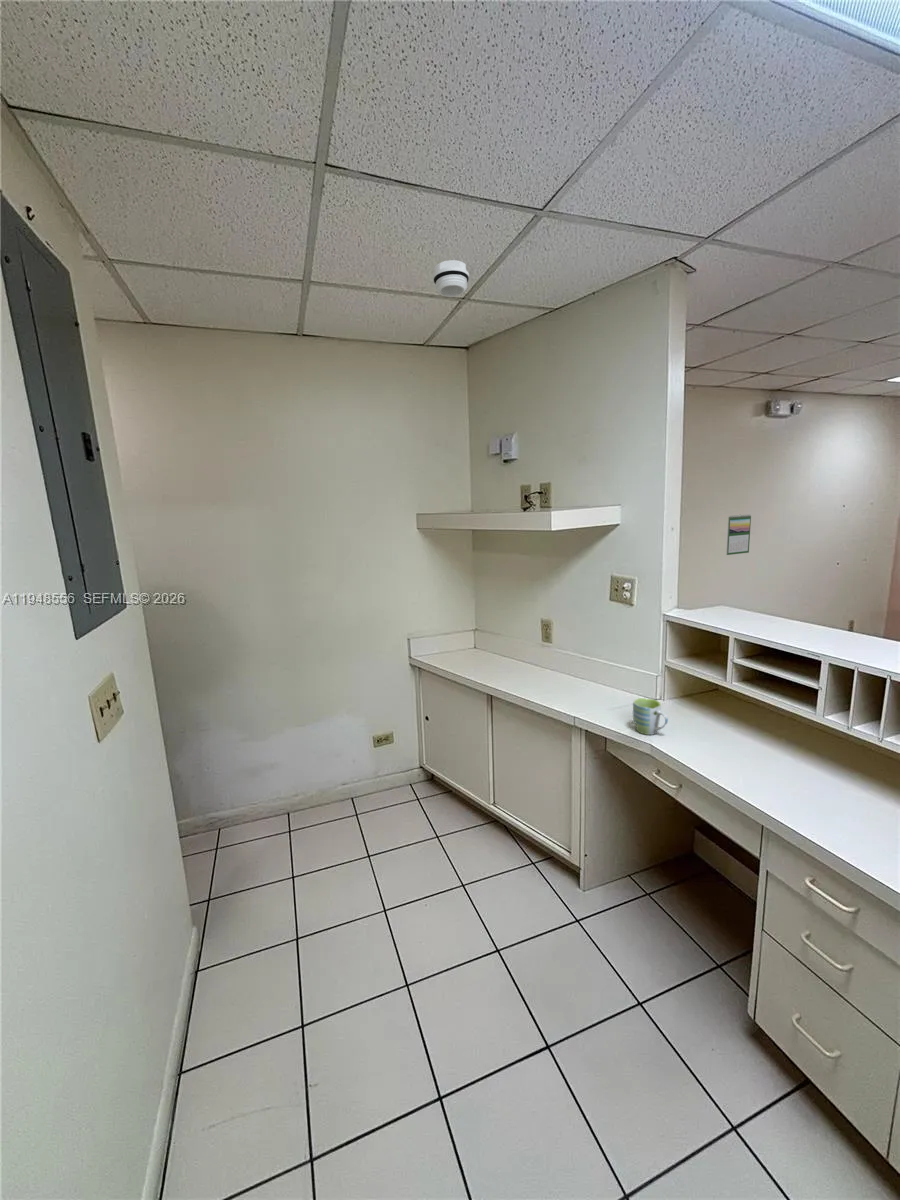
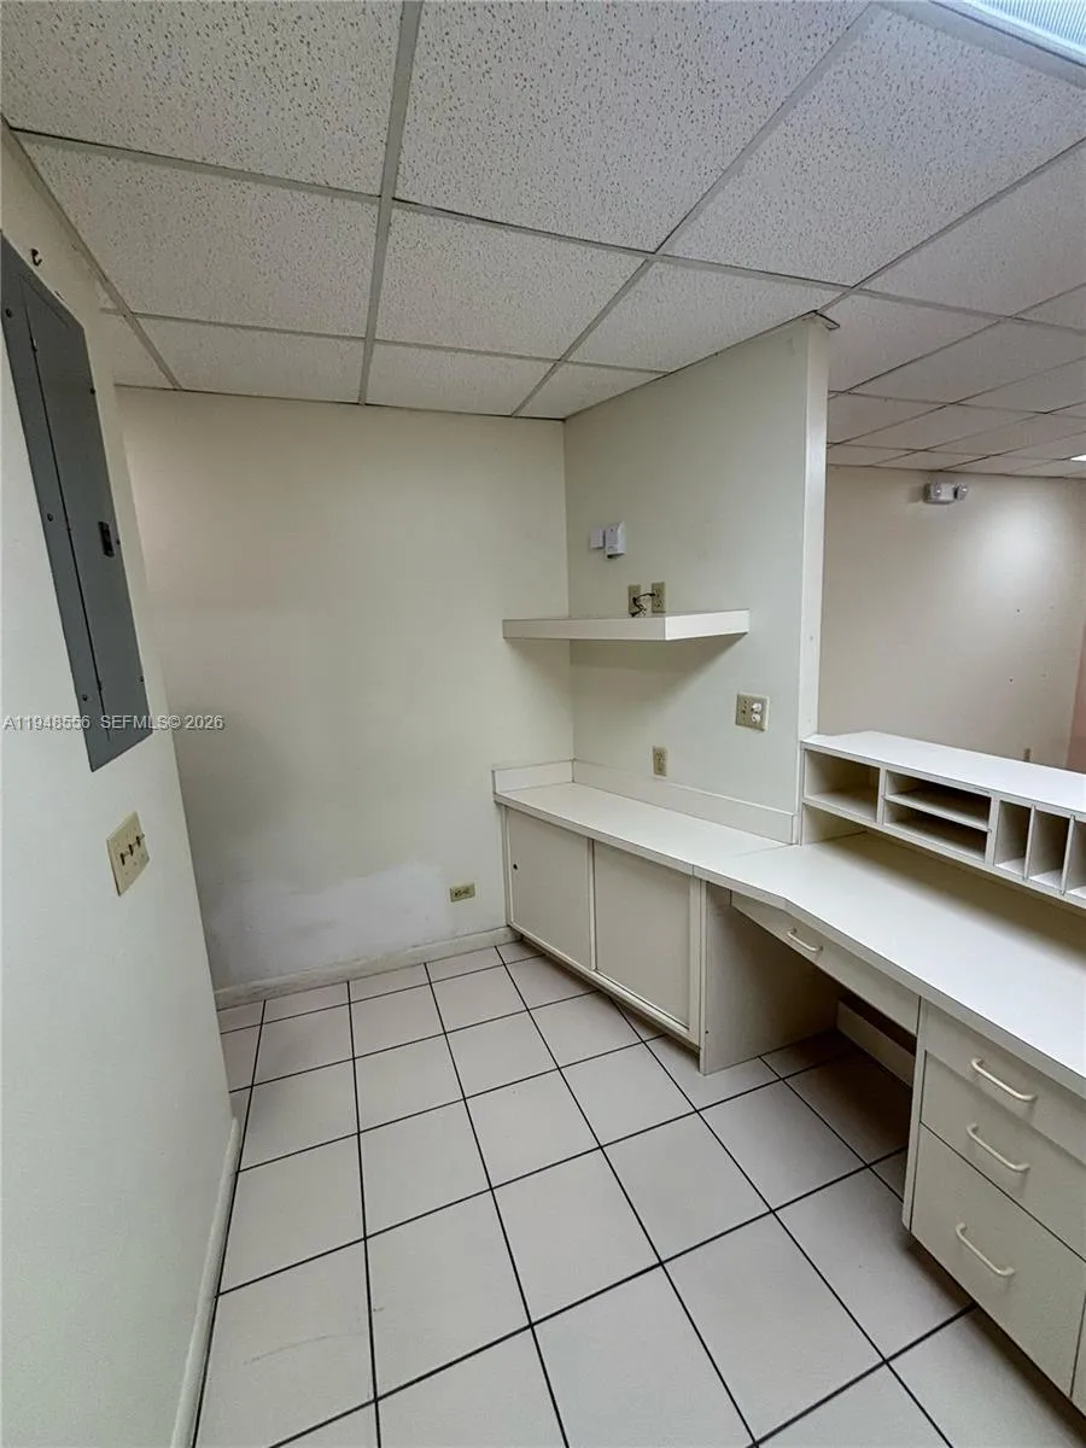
- calendar (738, 534)
- smoke detector (451, 279)
- mug (650, 717)
